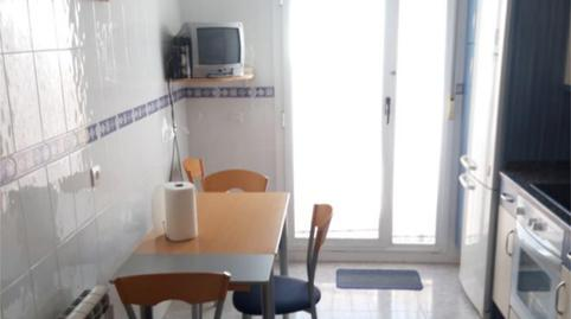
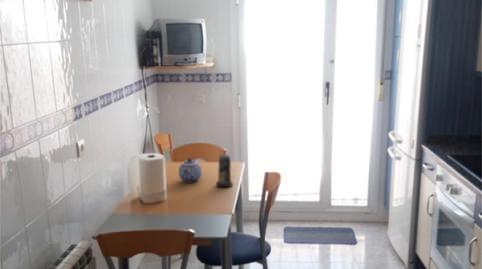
+ candle (224, 170)
+ teapot (190, 169)
